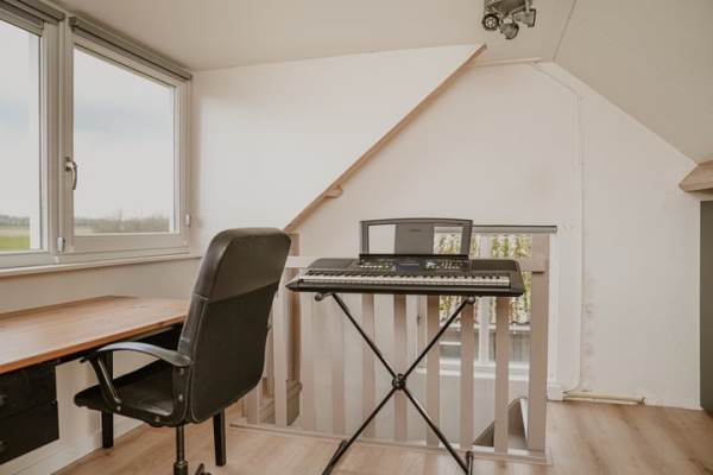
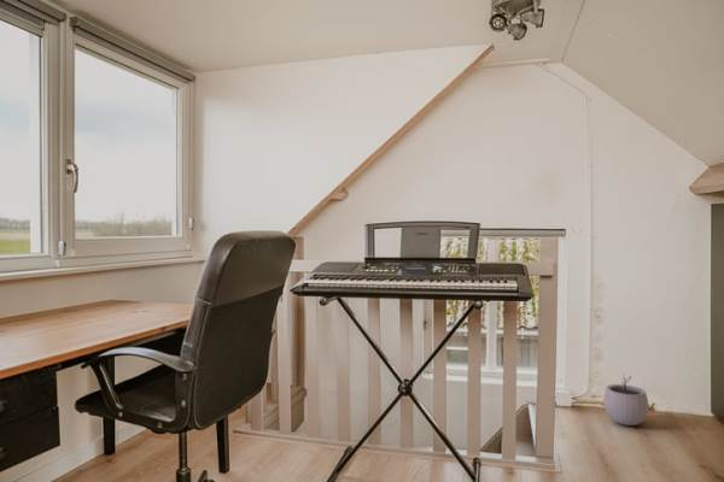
+ plant pot (625, 398)
